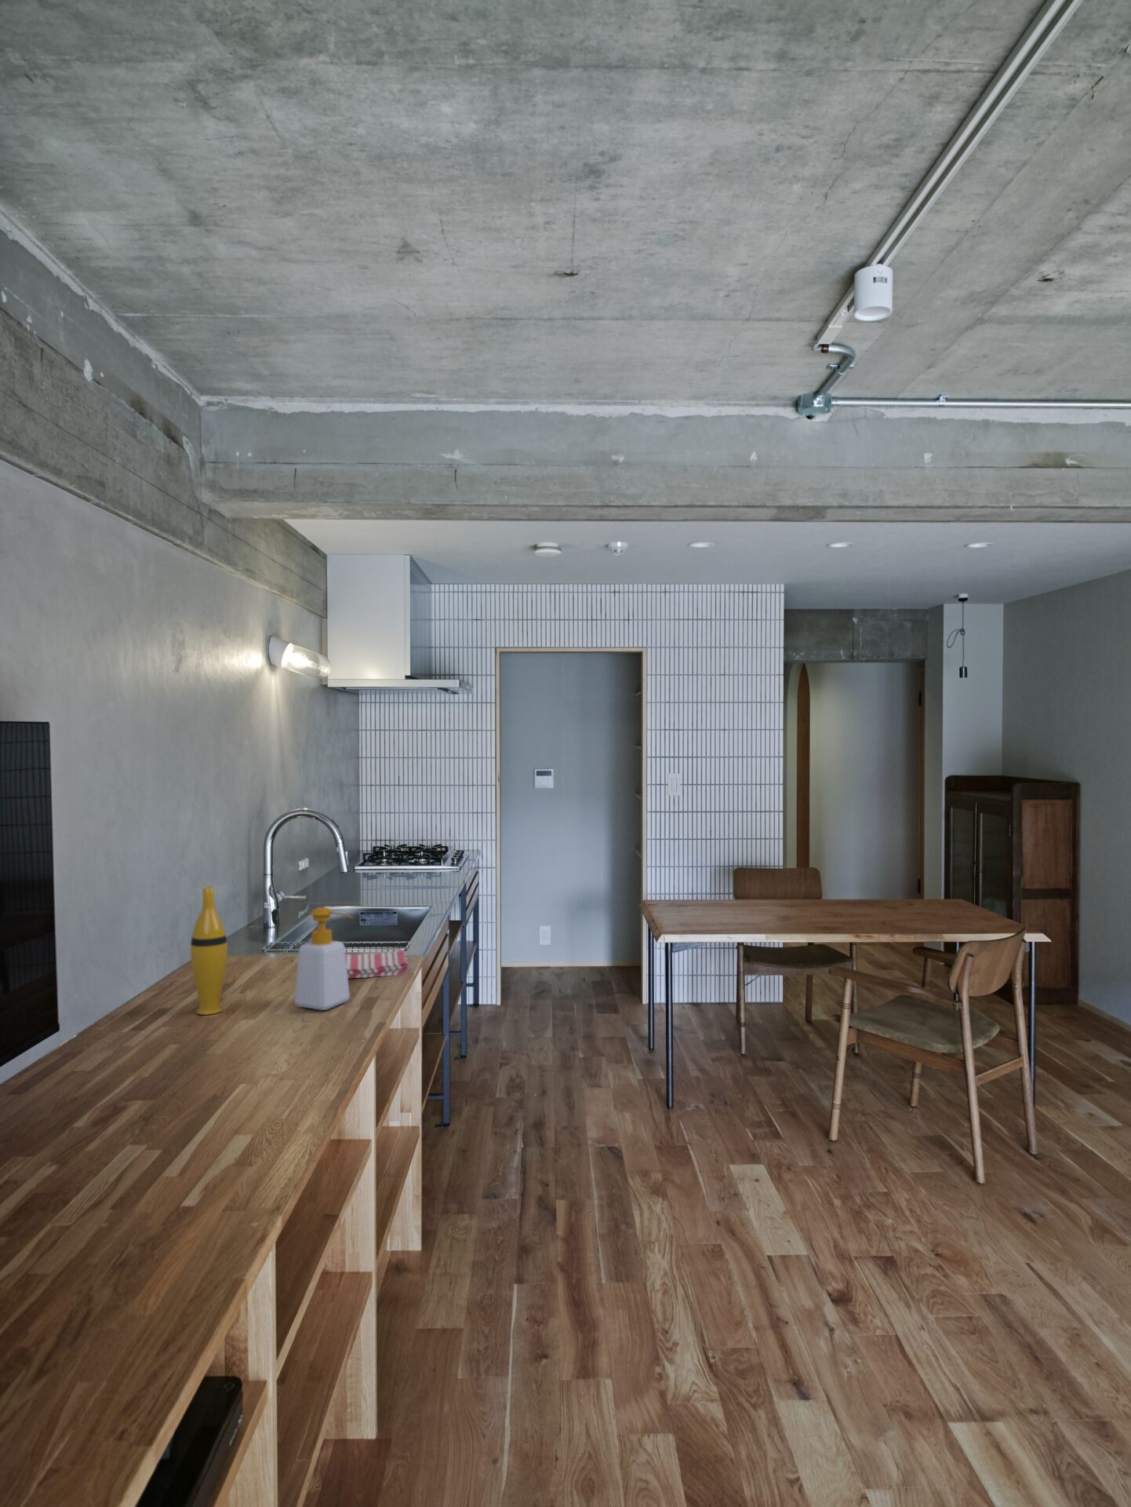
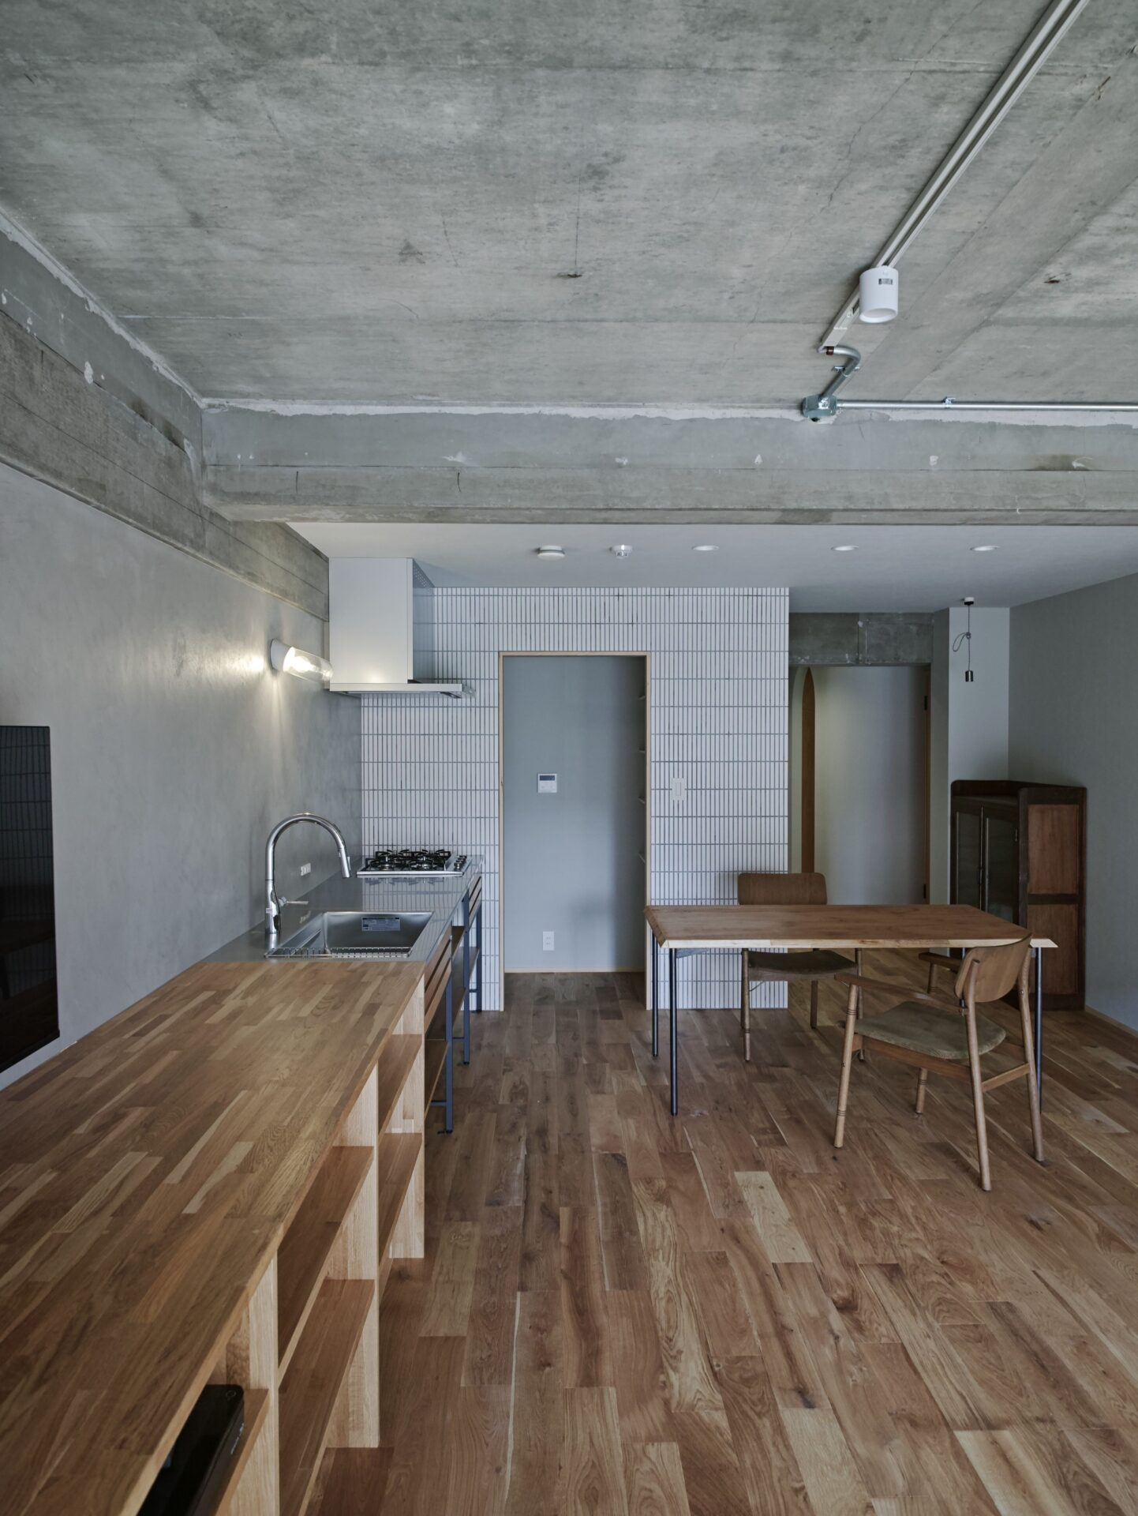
- dish towel (362, 963)
- vase (209, 948)
- soap bottle (329, 957)
